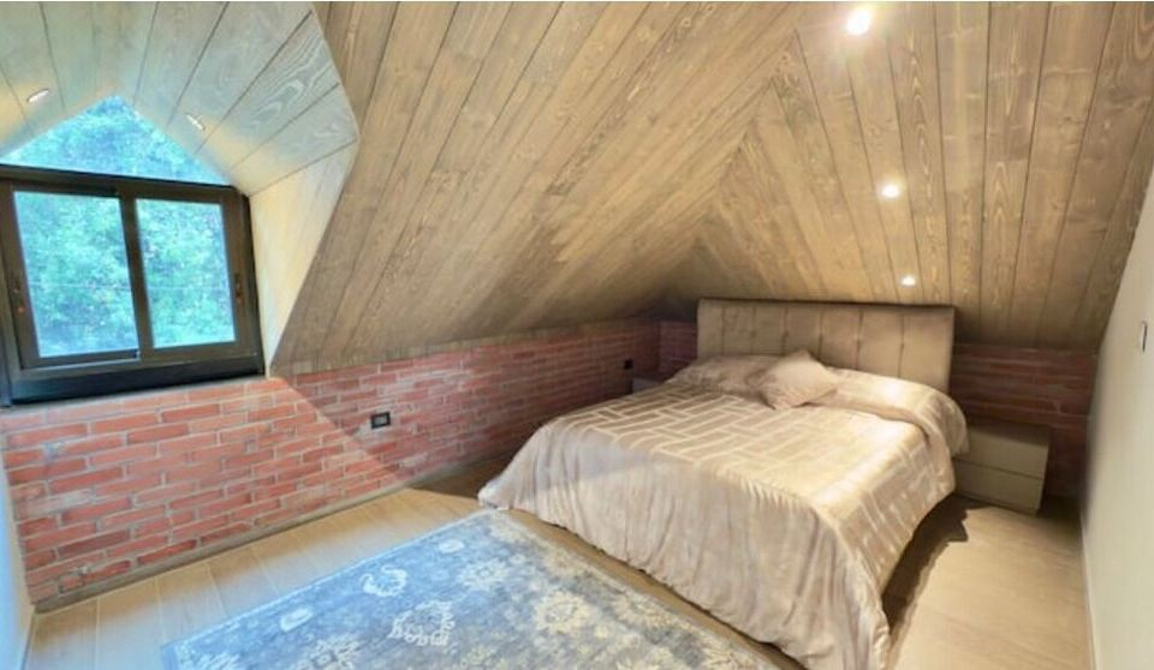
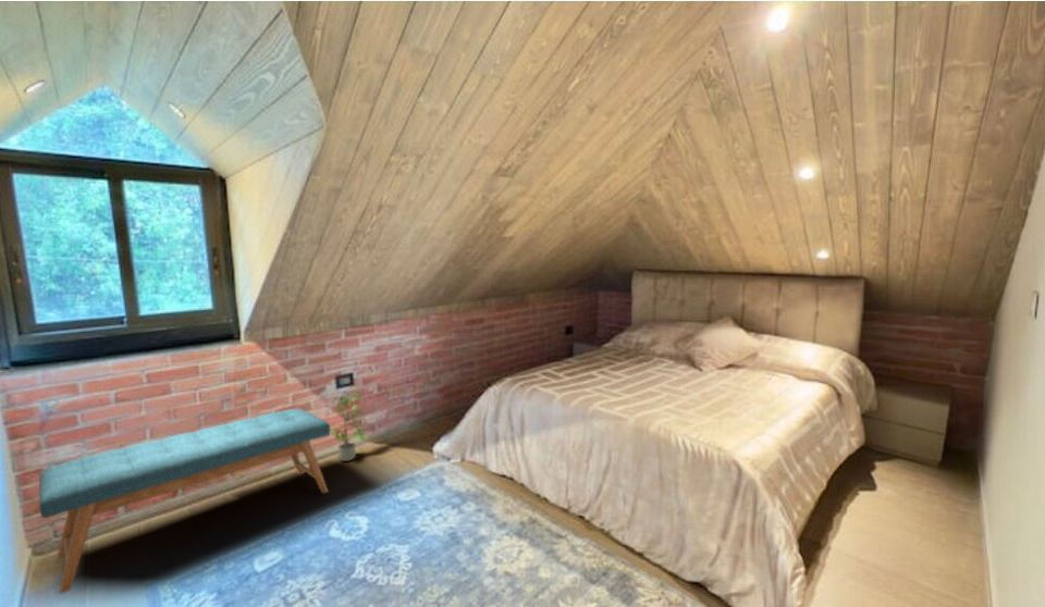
+ potted plant (352, 420)
+ bench (205, 479)
